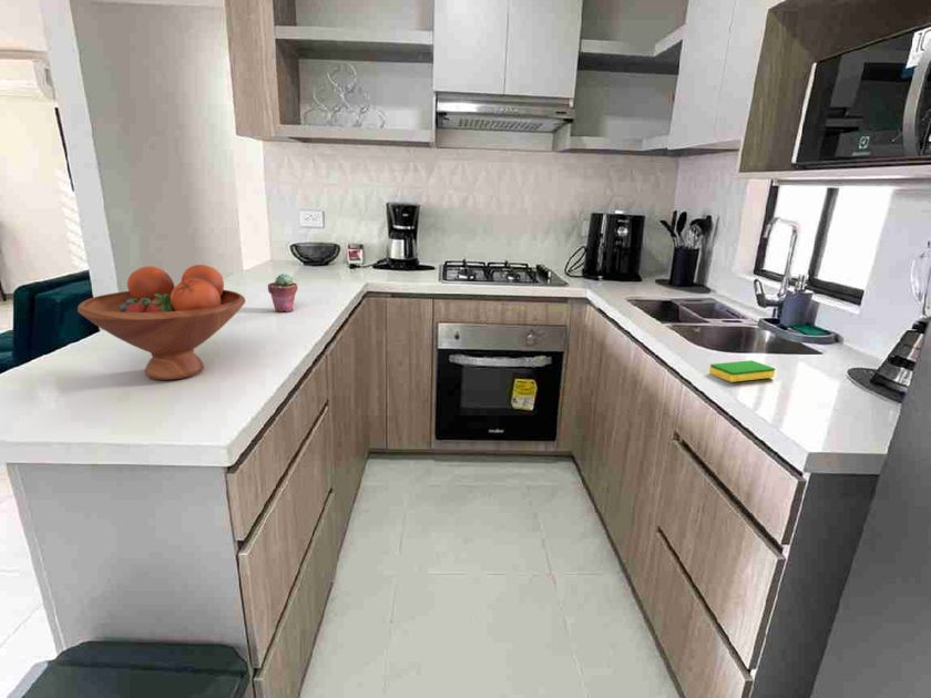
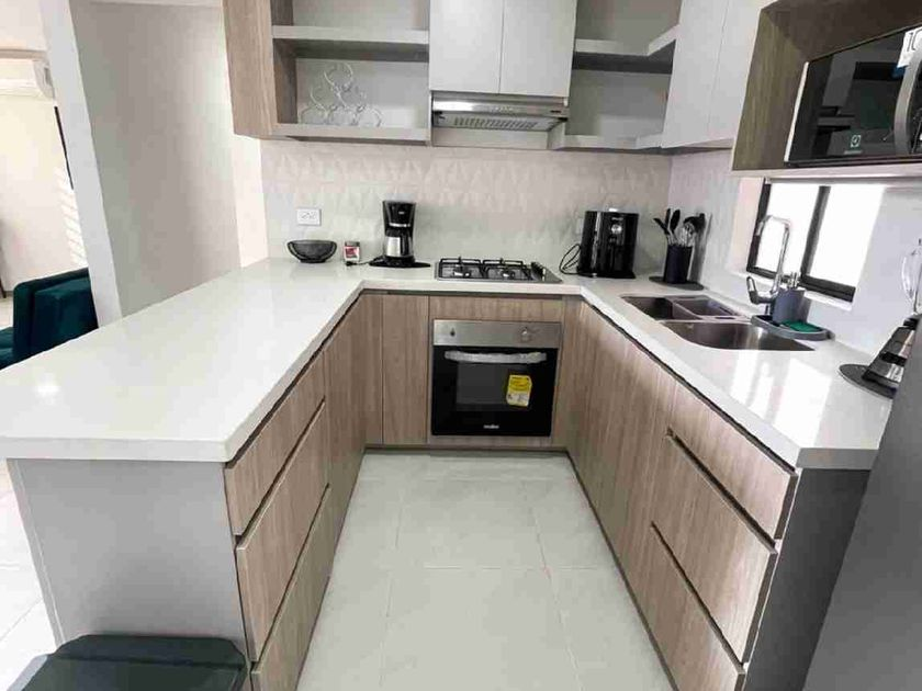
- potted succulent (283, 291)
- dish sponge (741, 370)
- fruit bowl (168, 322)
